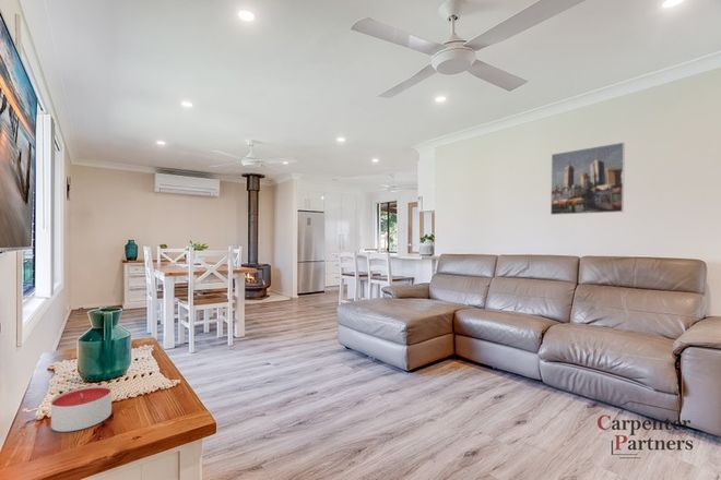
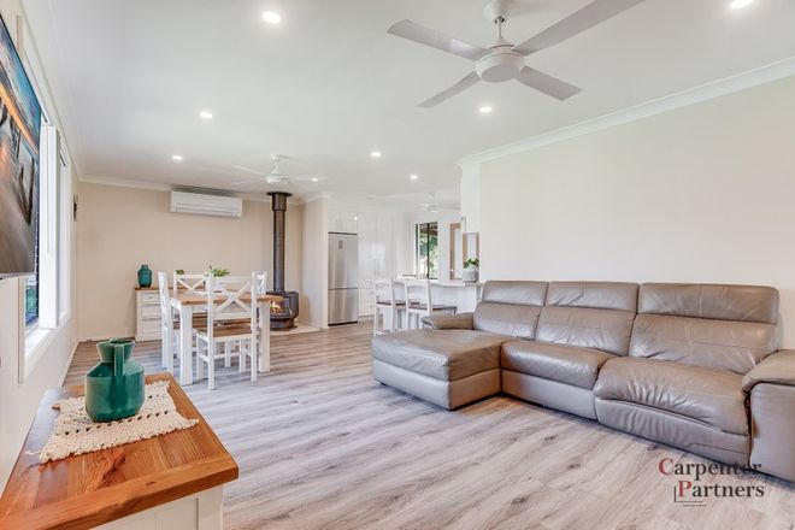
- candle (82, 406)
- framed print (584, 181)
